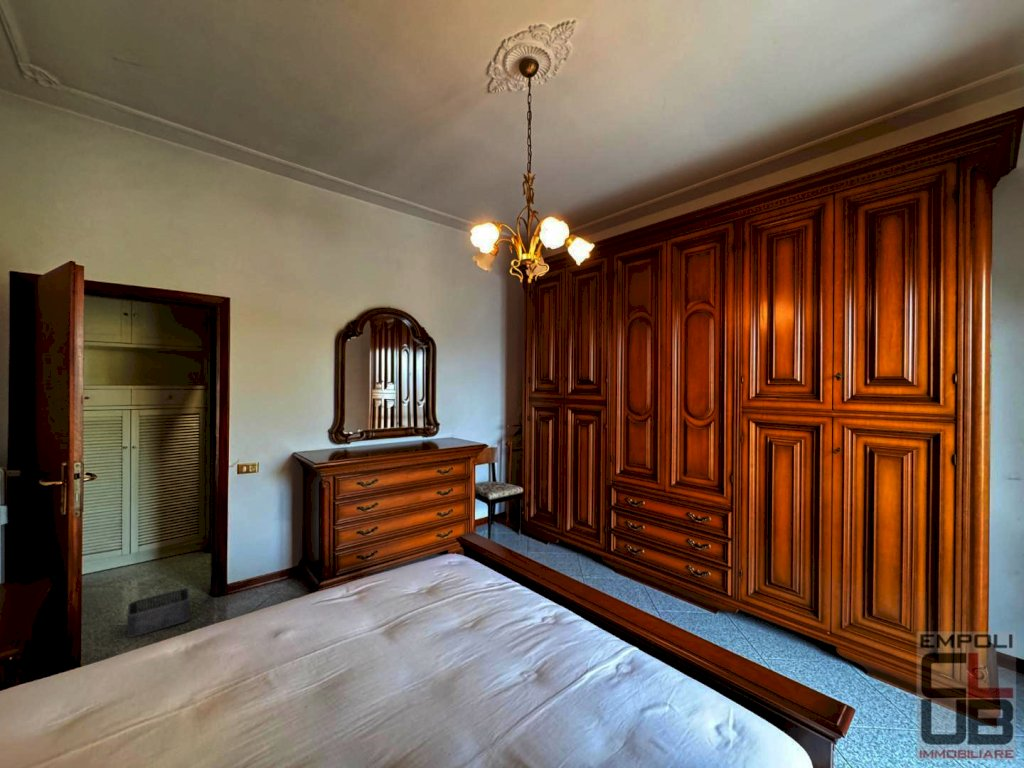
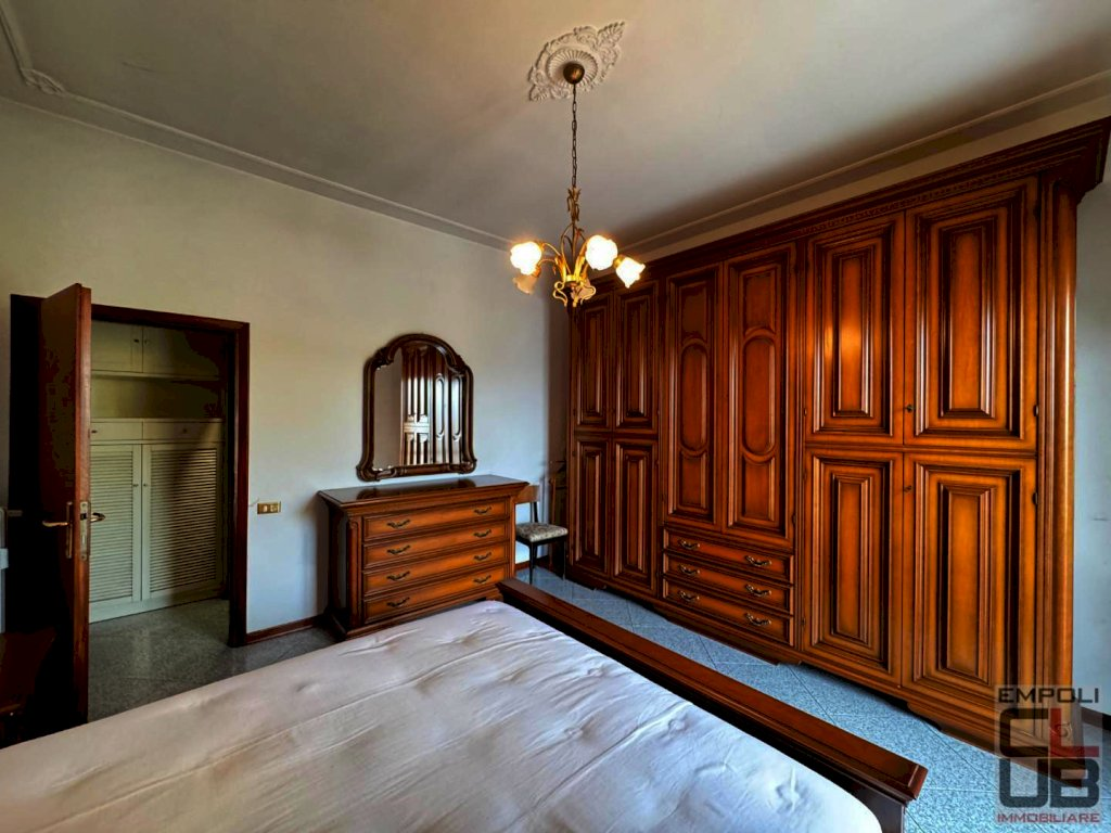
- storage bin (159, 611)
